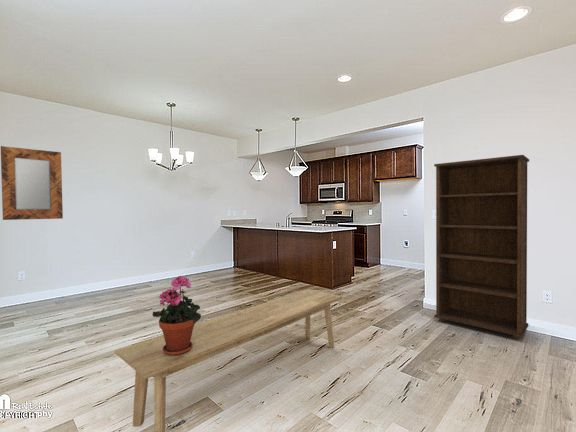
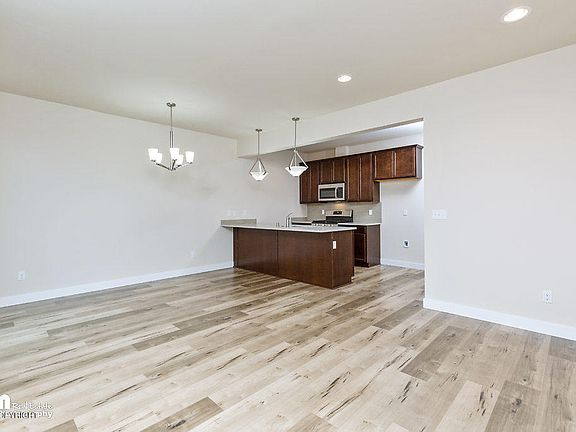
- bookcase (479, 244)
- bench (250, 340)
- potted plant (177, 312)
- home mirror (33, 184)
